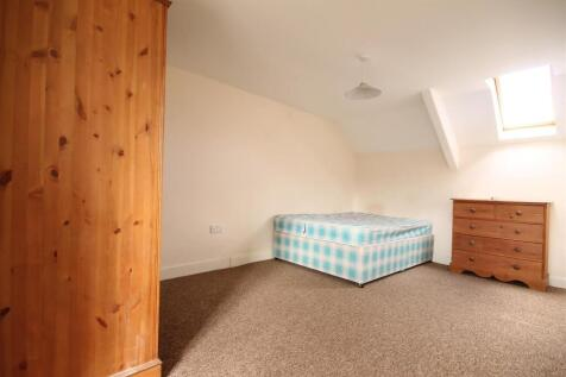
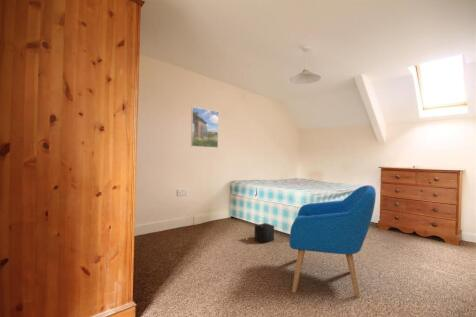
+ armchair (331, 231)
+ speaker (261, 233)
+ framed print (205, 128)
